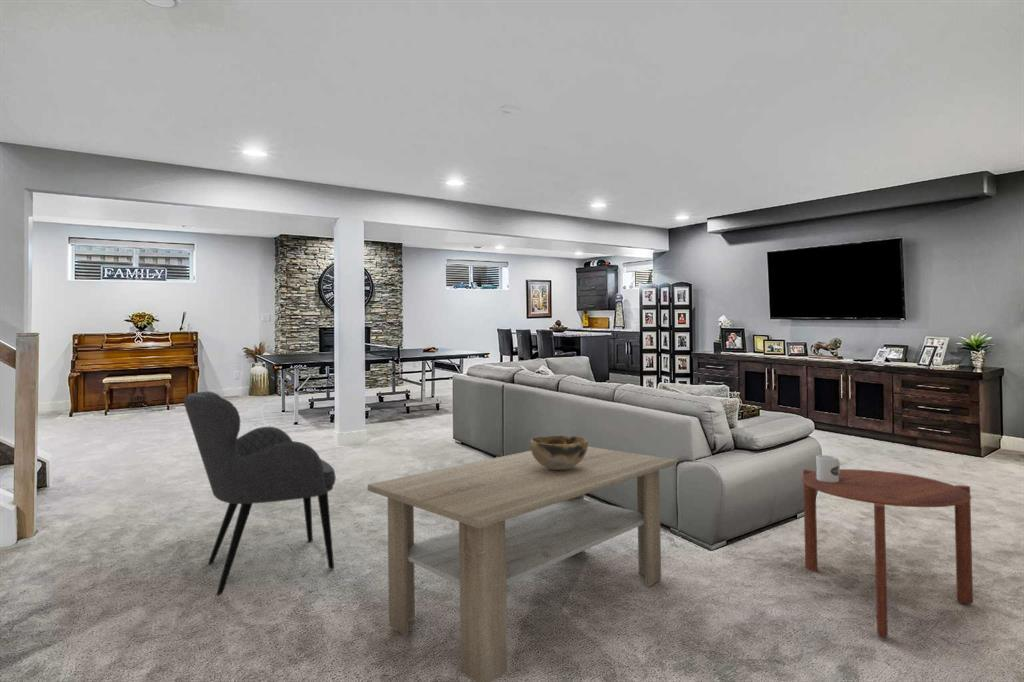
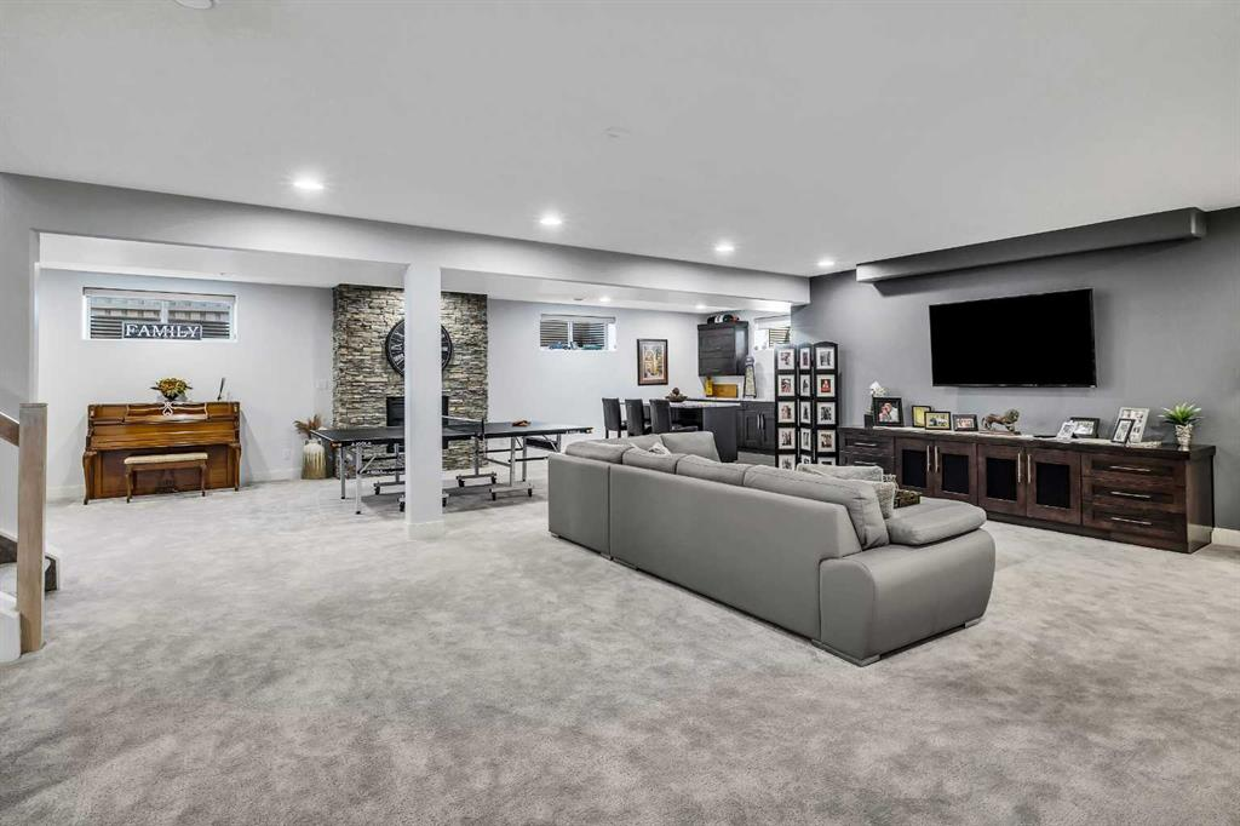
- armchair (269, 477)
- decorative bowl (558, 453)
- coffee table (535, 536)
- side table (875, 539)
- mug (829, 467)
